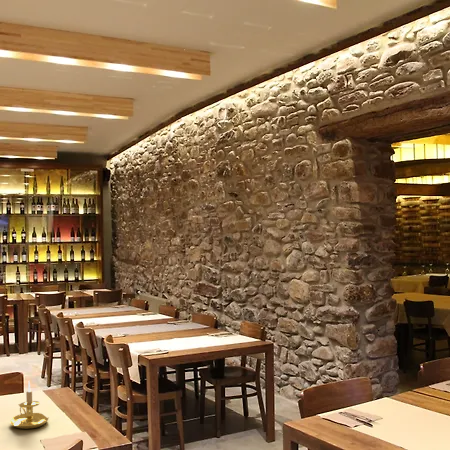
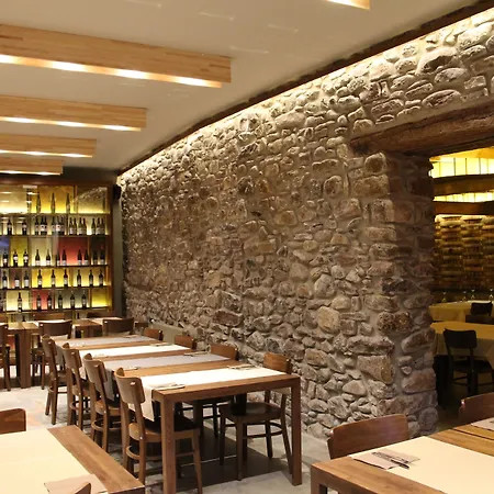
- candle holder (28, 401)
